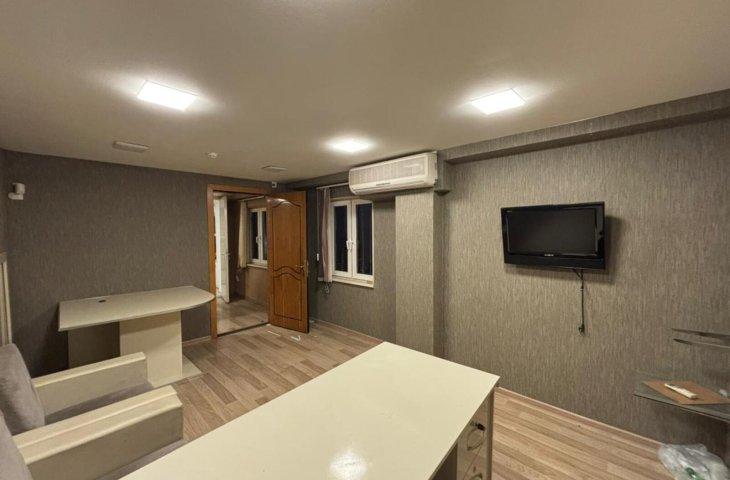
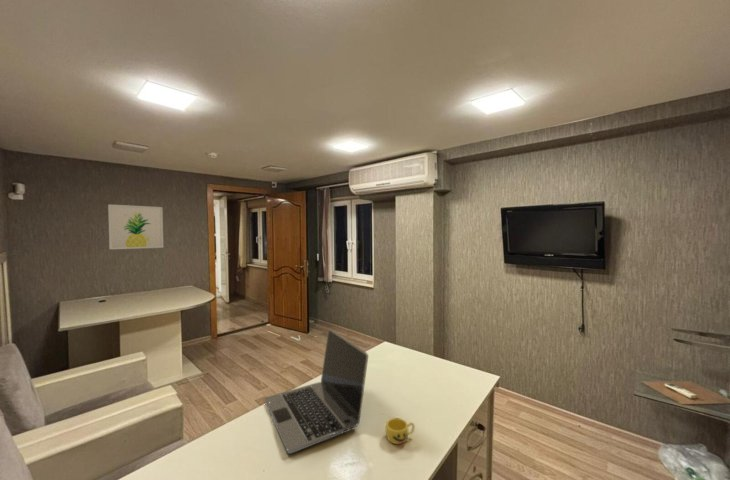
+ cup (400, 430)
+ wall art (137, 227)
+ laptop (314, 383)
